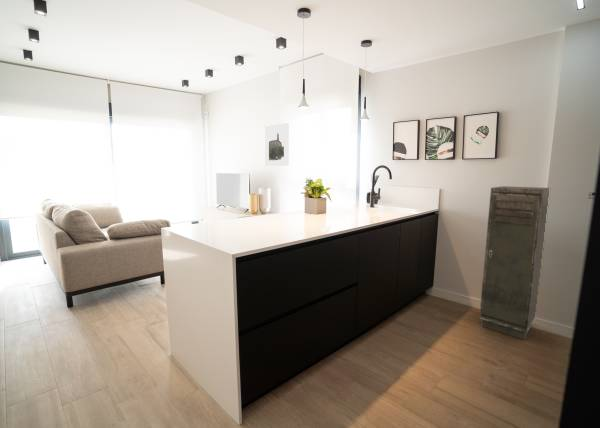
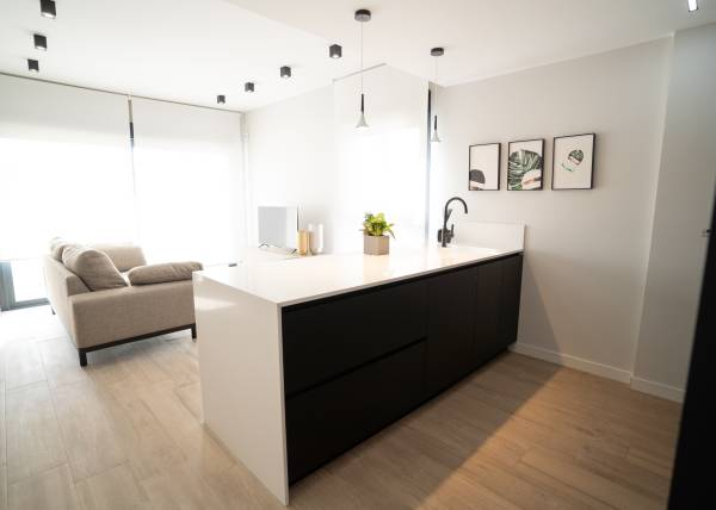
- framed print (276, 145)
- storage cabinet (513, 259)
